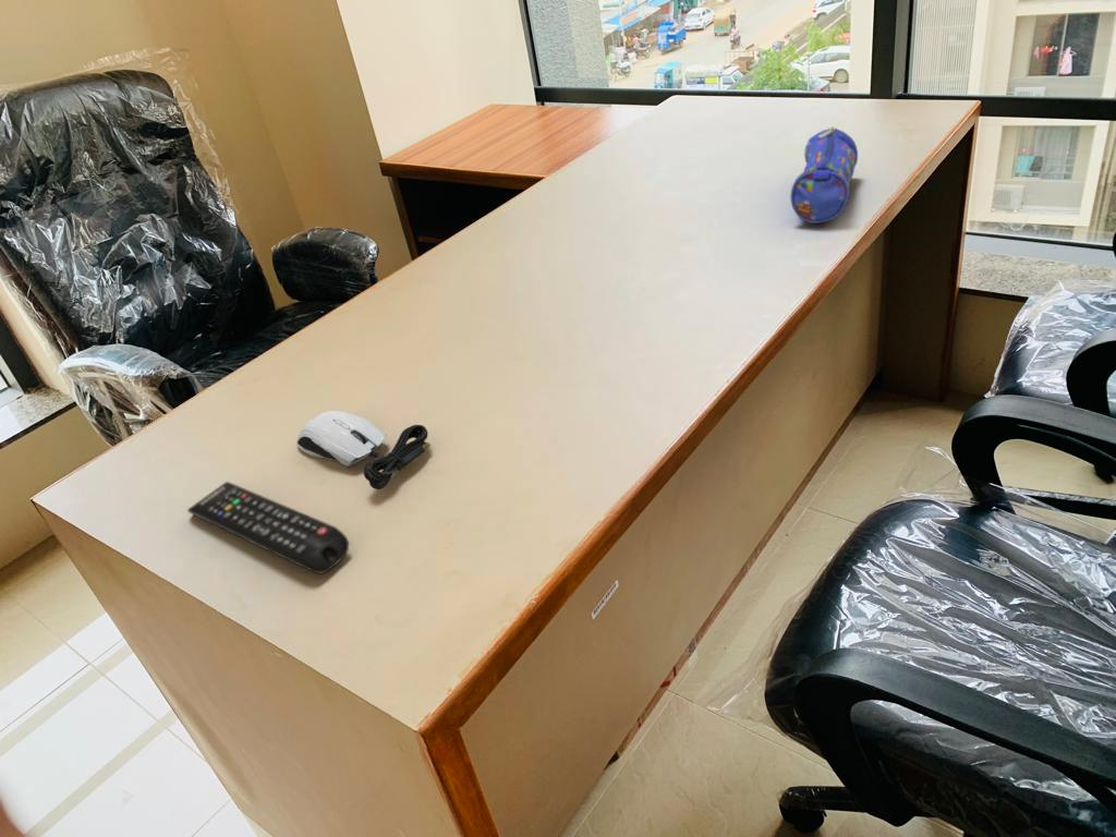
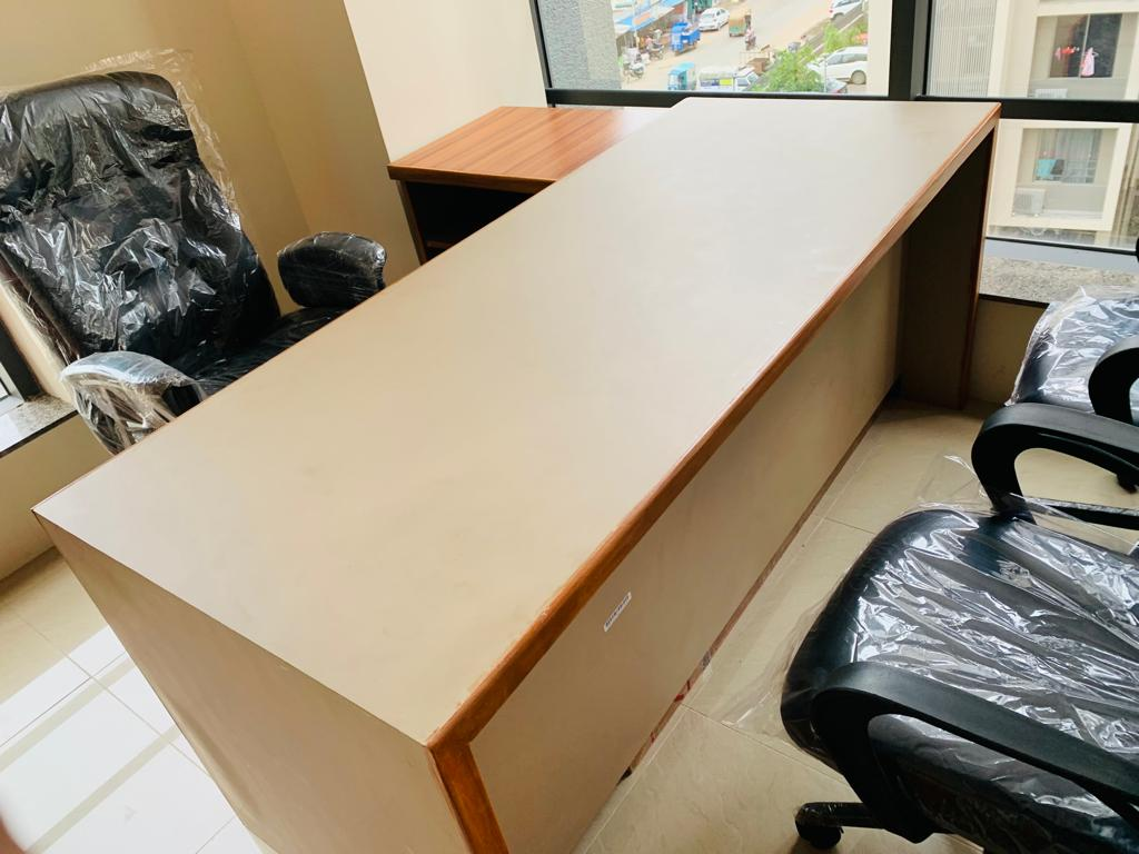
- computer mouse (351, 438)
- remote control (264, 524)
- pencil case (825, 171)
